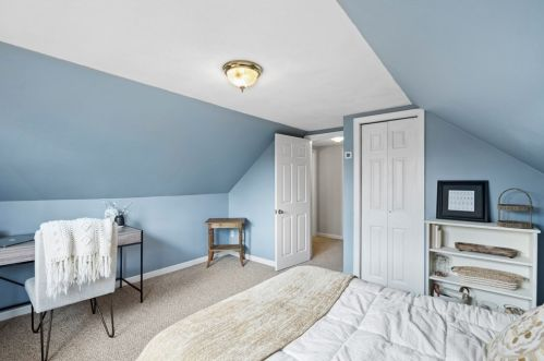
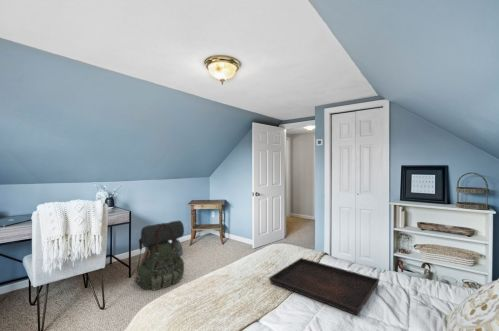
+ backpack (159, 250)
+ serving tray (323, 281)
